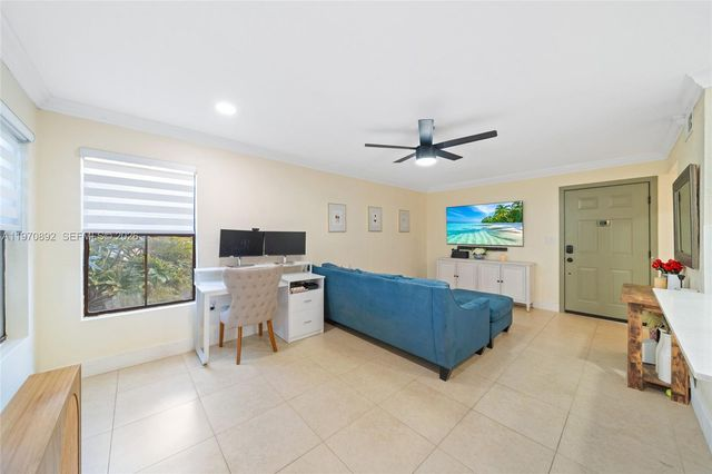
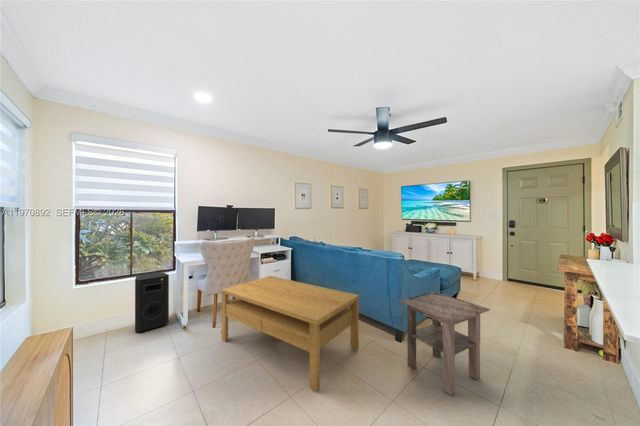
+ coffee table (287, 318)
+ side table (442, 337)
+ speaker (151, 300)
